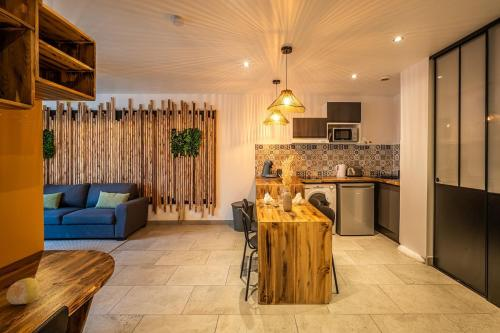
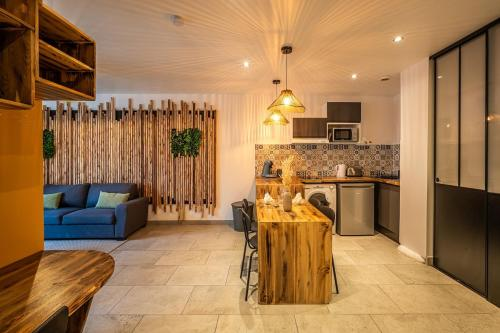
- fruit (23, 291)
